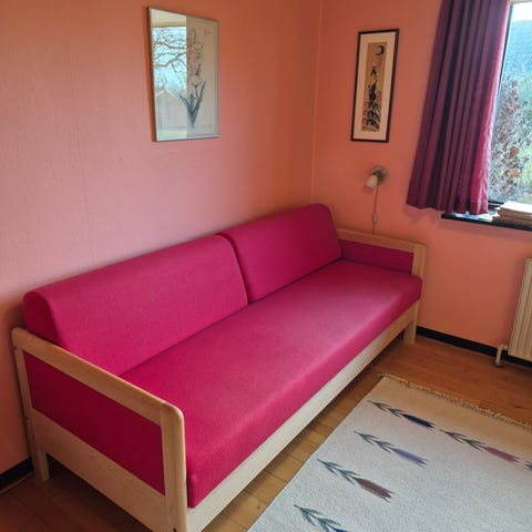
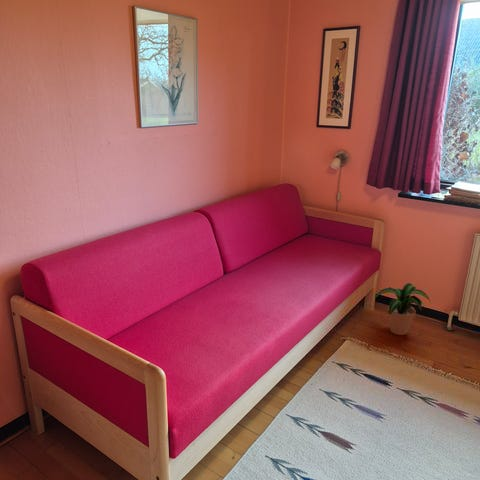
+ potted plant (402, 310)
